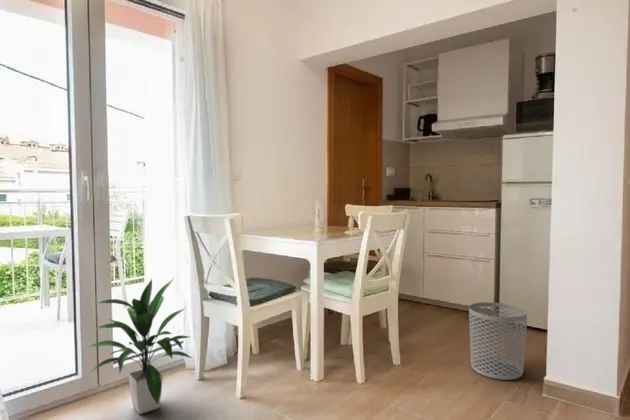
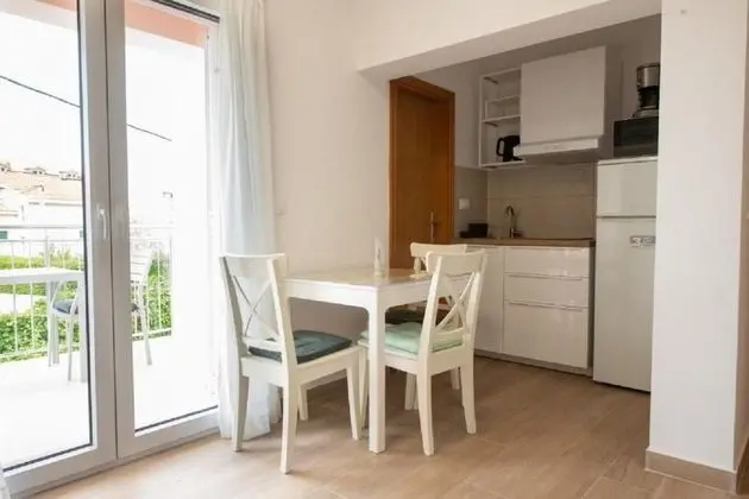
- waste bin (496, 338)
- indoor plant (143, 346)
